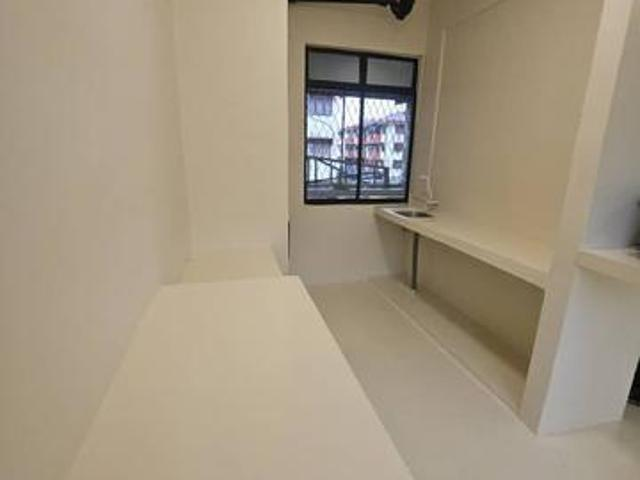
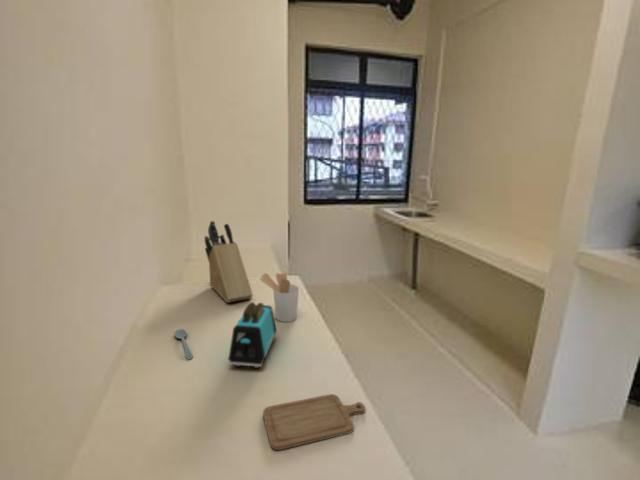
+ knife block (226, 258)
+ toaster (254, 330)
+ chopping board (317, 417)
+ spoon (184, 342)
+ utensil holder (279, 295)
